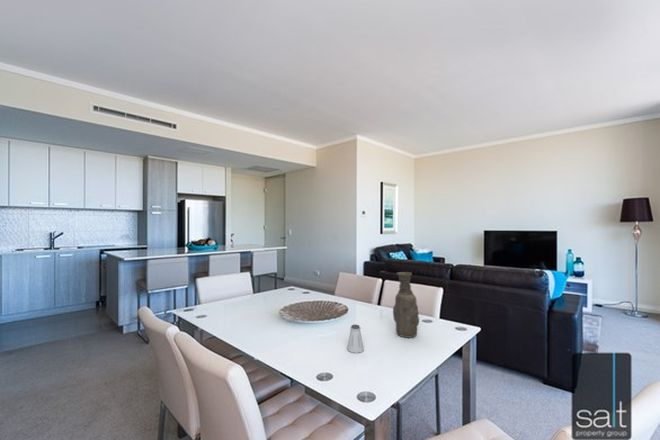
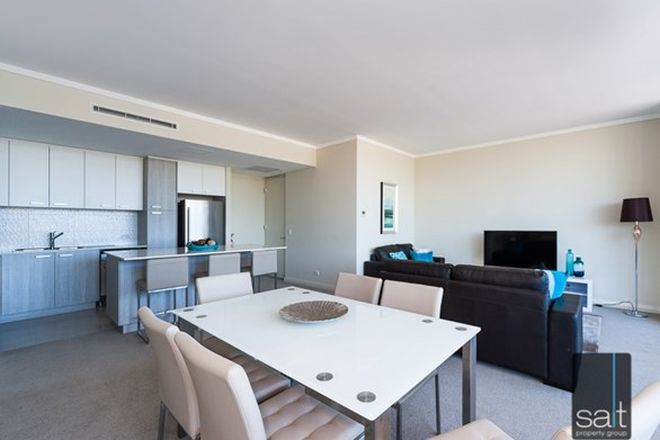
- saltshaker (355, 337)
- vase (405, 303)
